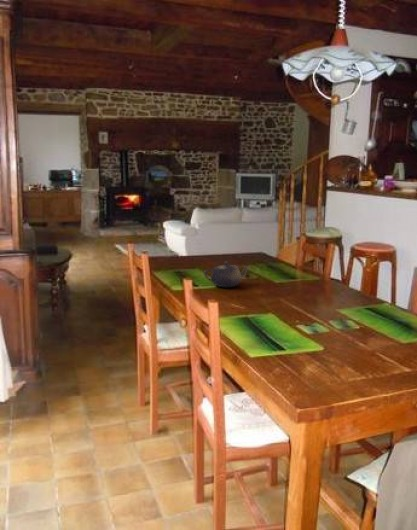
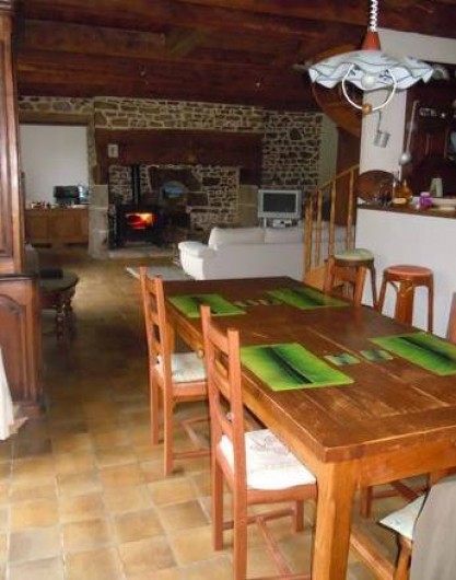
- teapot (227, 273)
